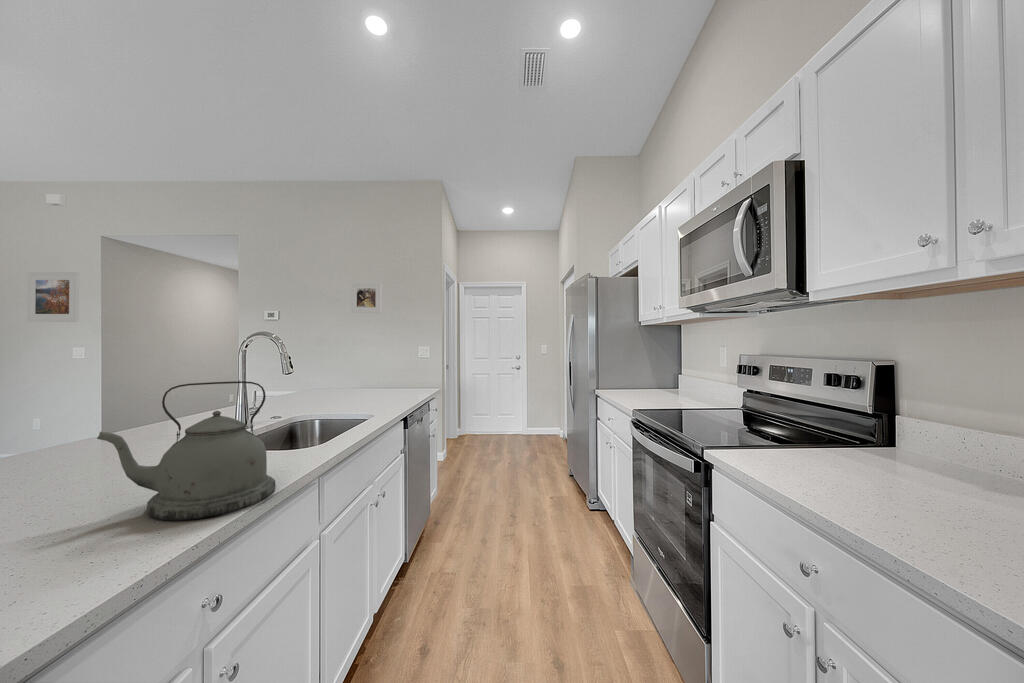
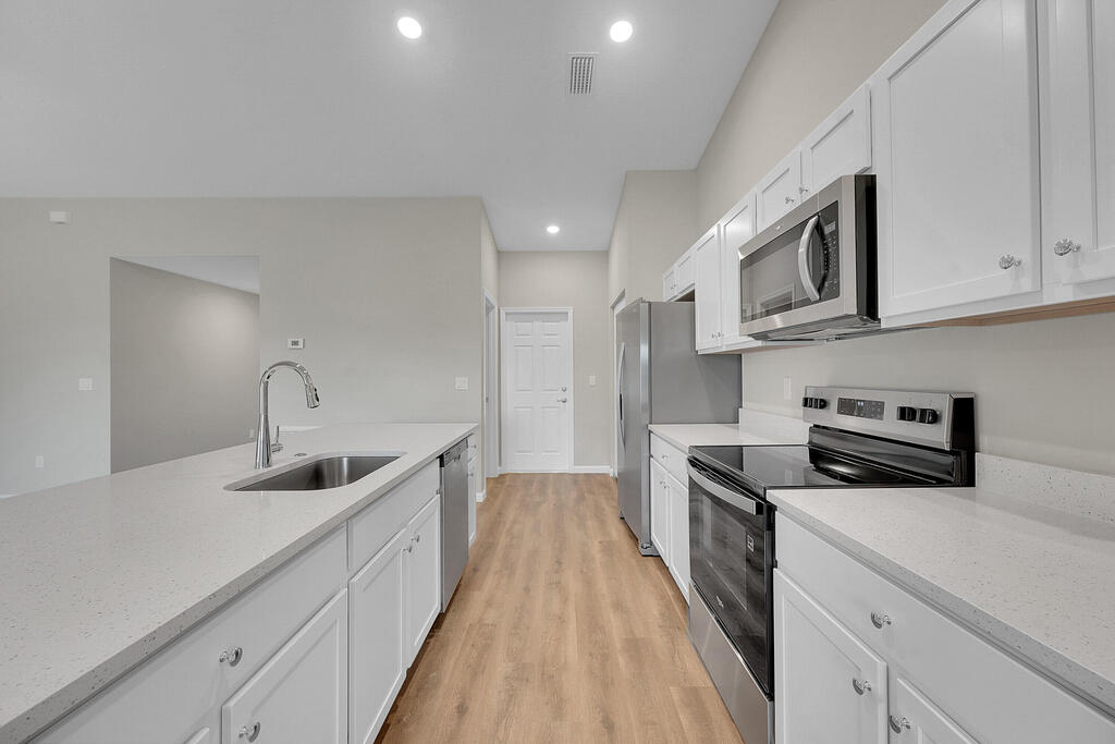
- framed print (53, 297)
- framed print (366, 297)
- kettle (208, 442)
